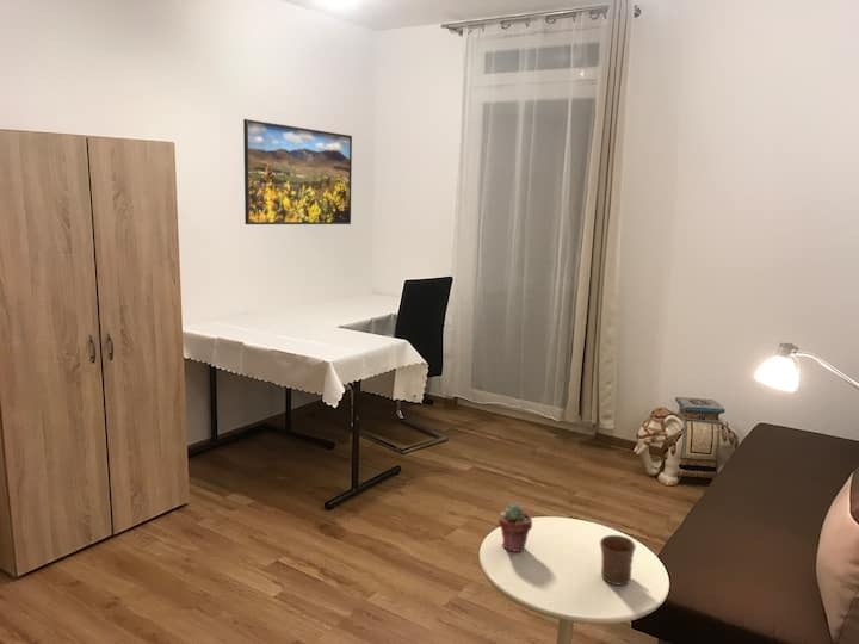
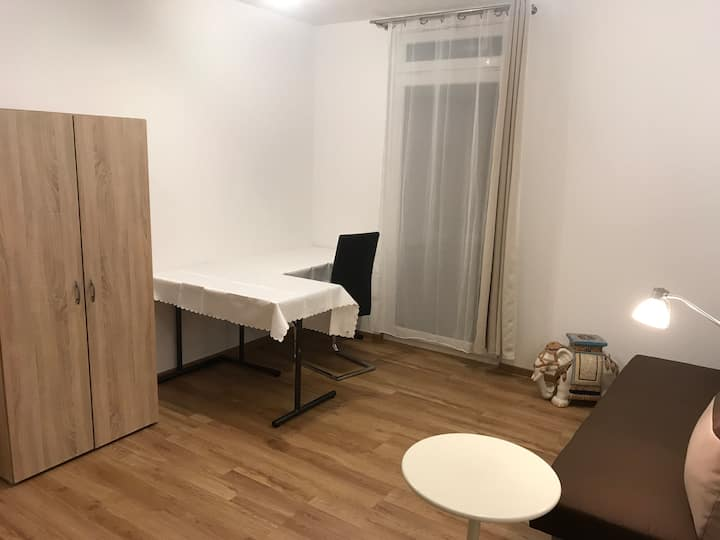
- potted succulent (514, 525)
- mug (614, 557)
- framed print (302, 177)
